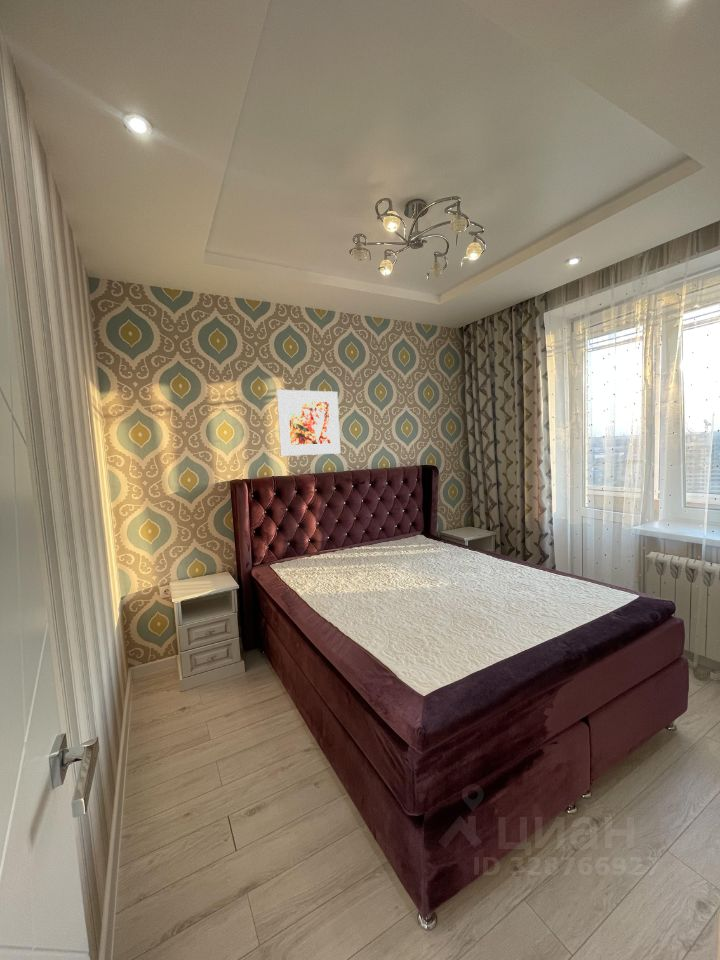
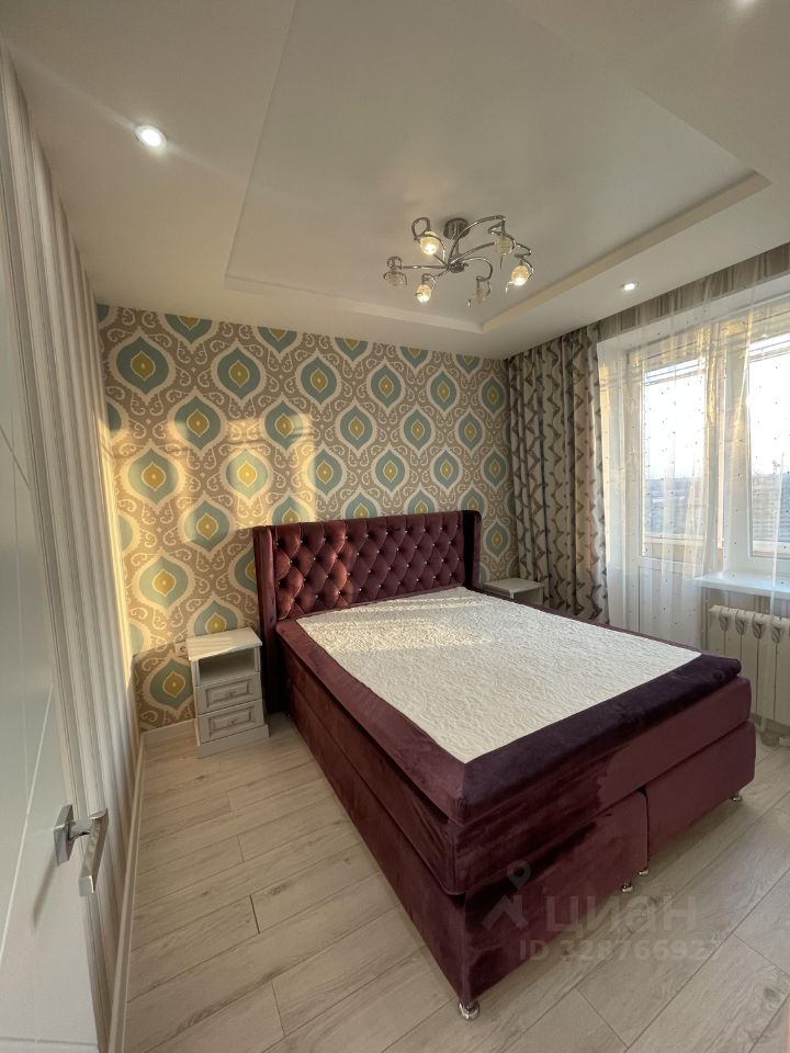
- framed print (309, 422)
